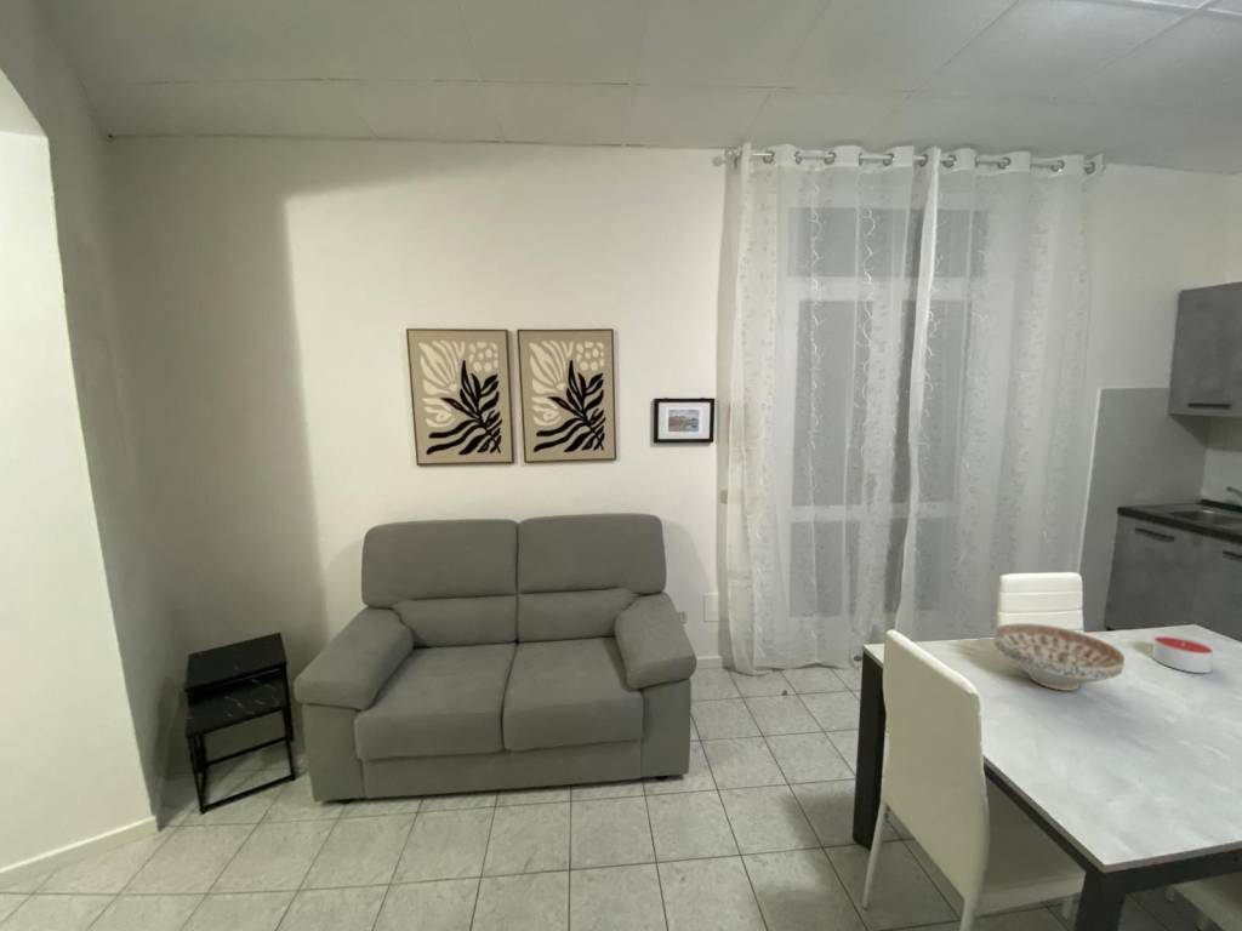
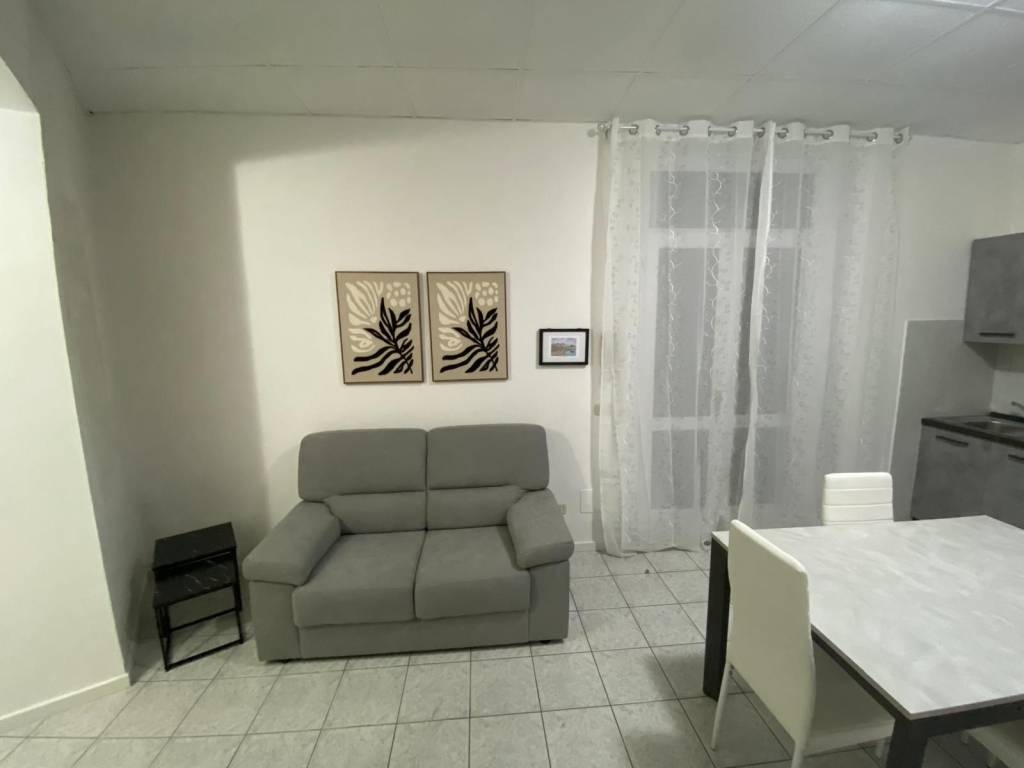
- decorative bowl (1053, 662)
- candle (1181, 652)
